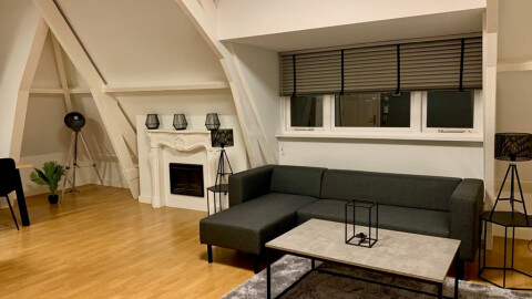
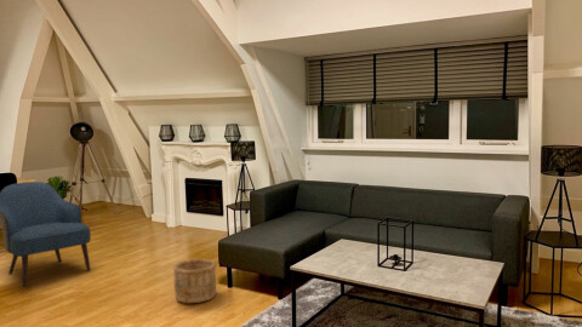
+ wooden bucket (194, 280)
+ armchair (41, 228)
